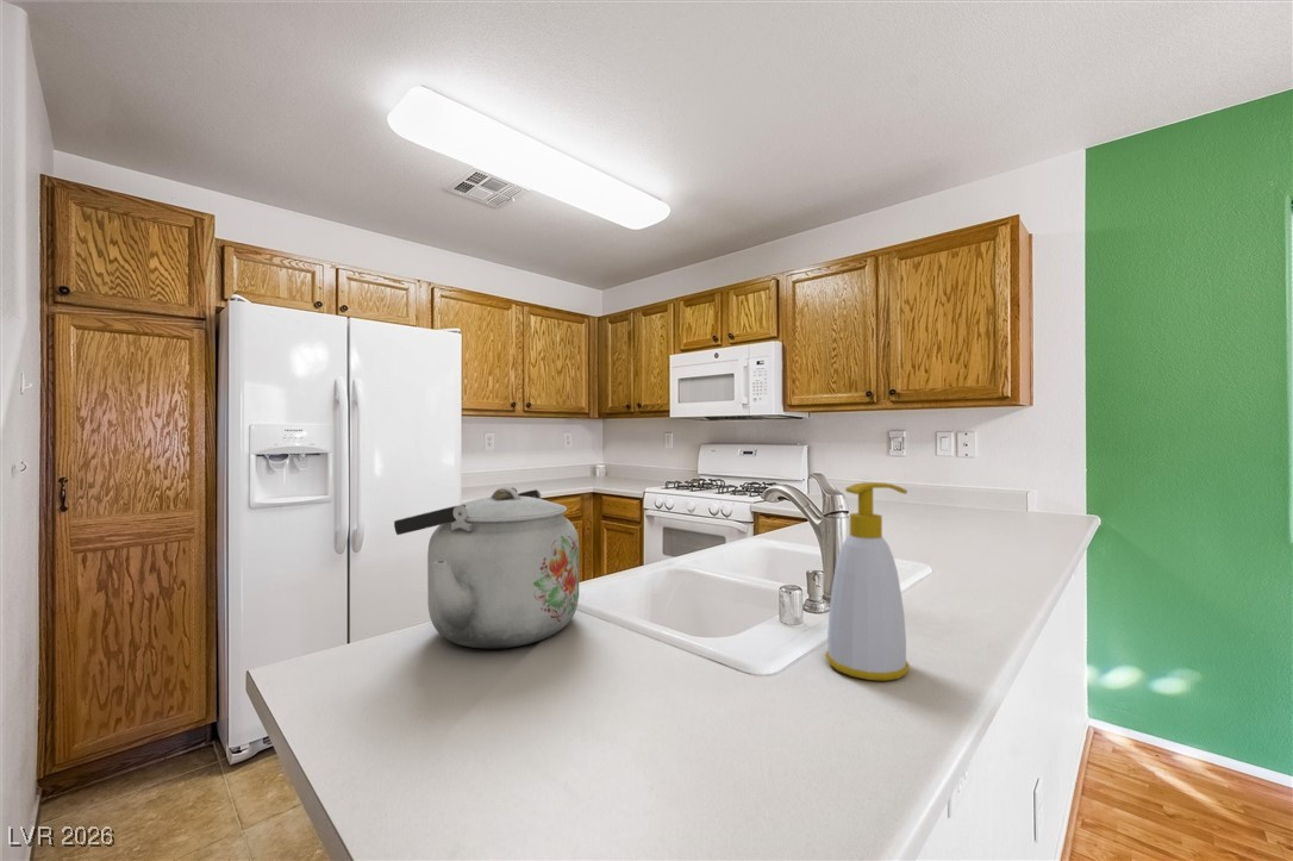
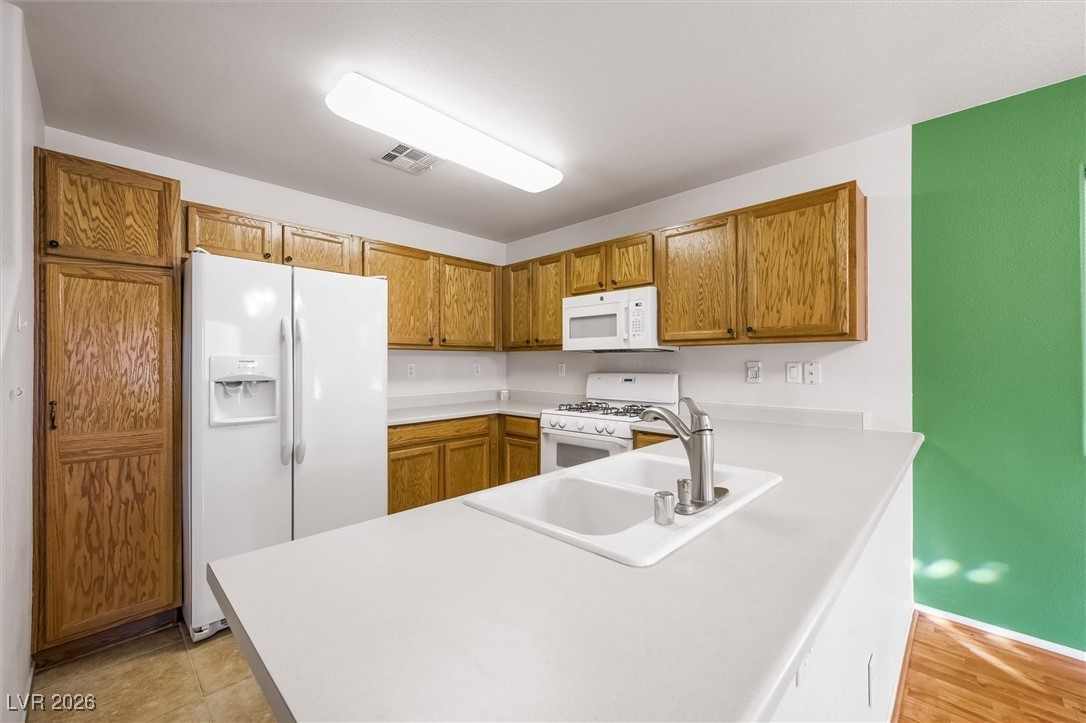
- kettle (492, 562)
- soap bottle (867, 574)
